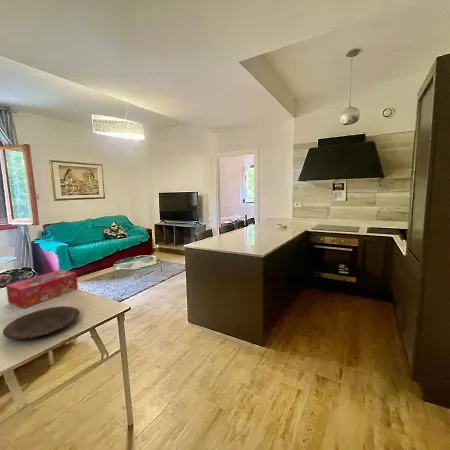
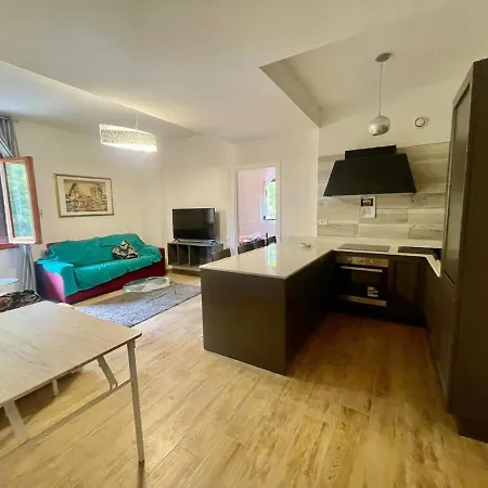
- tissue box (44, 286)
- plate (44, 323)
